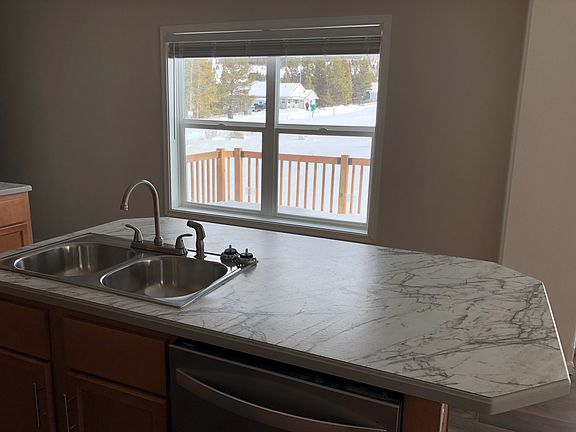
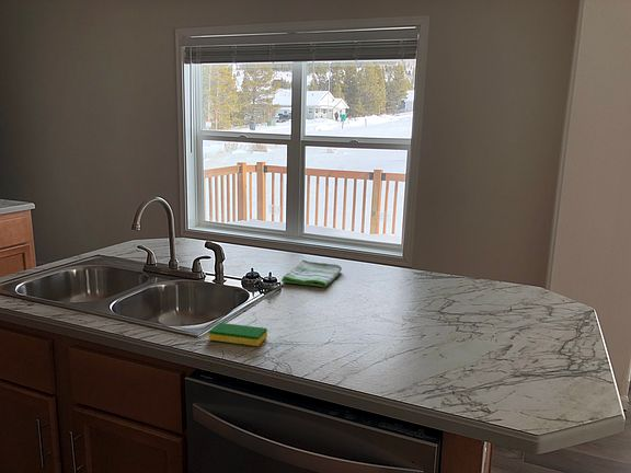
+ dish towel (312, 273)
+ dish sponge (238, 334)
